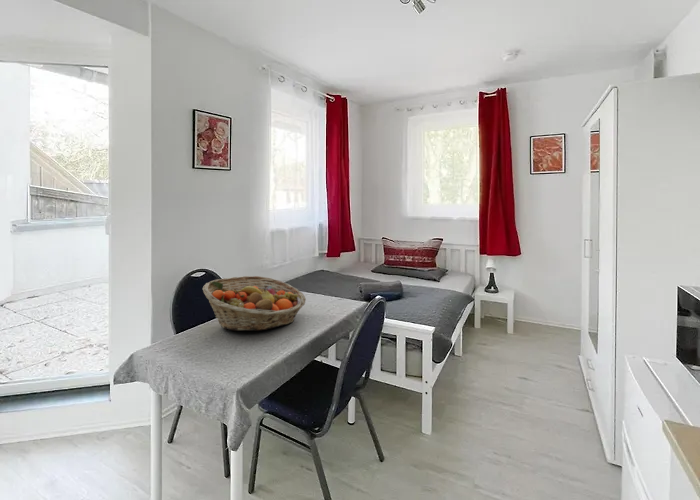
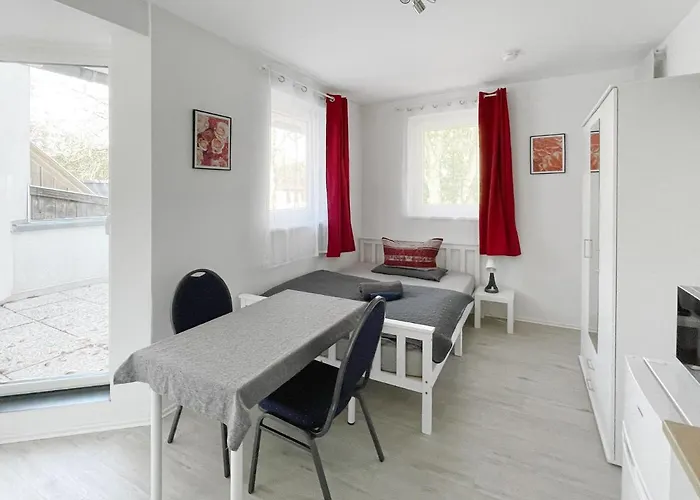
- fruit basket (256, 301)
